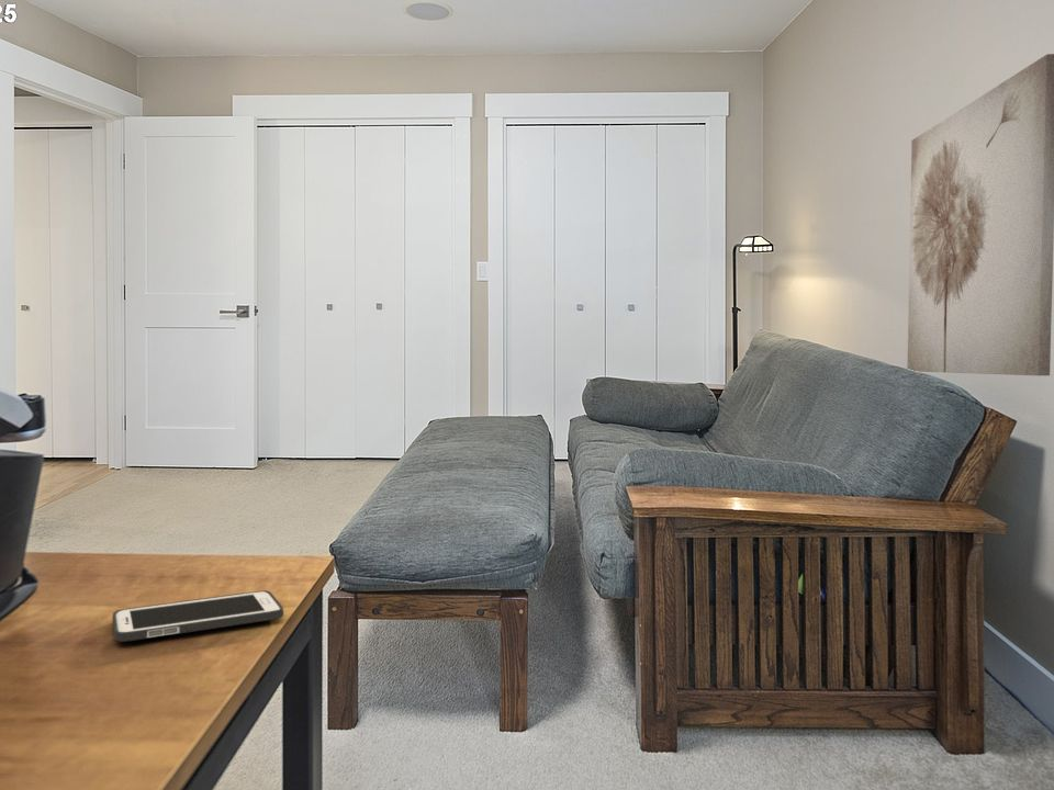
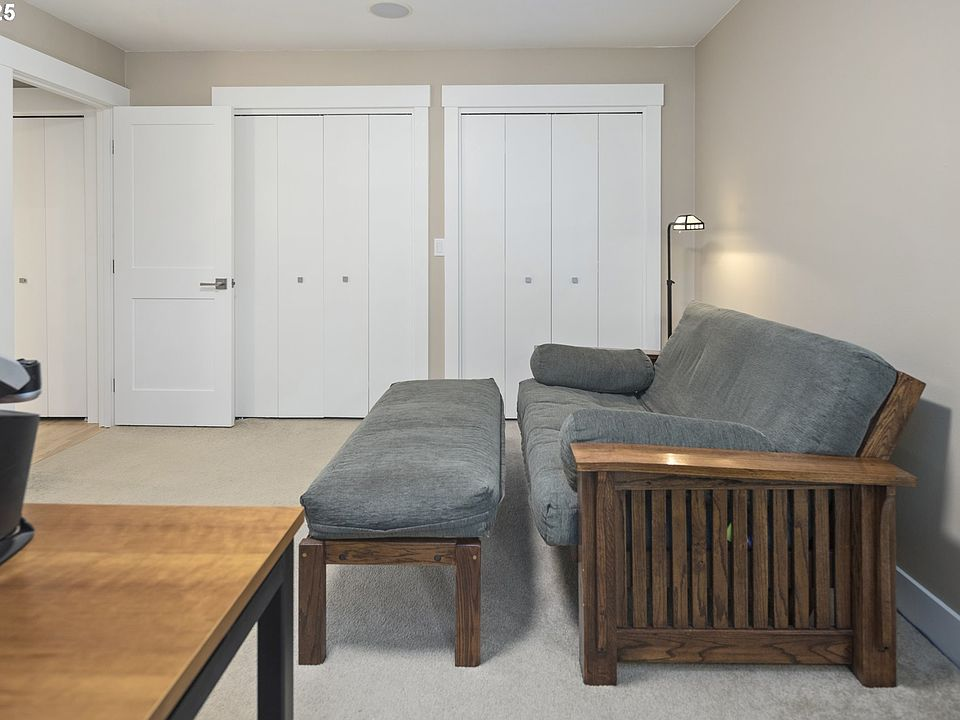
- cell phone (199, 614)
- wall art (969, 239)
